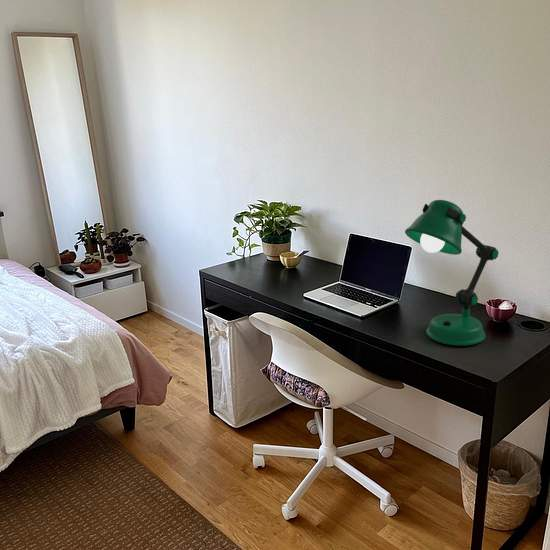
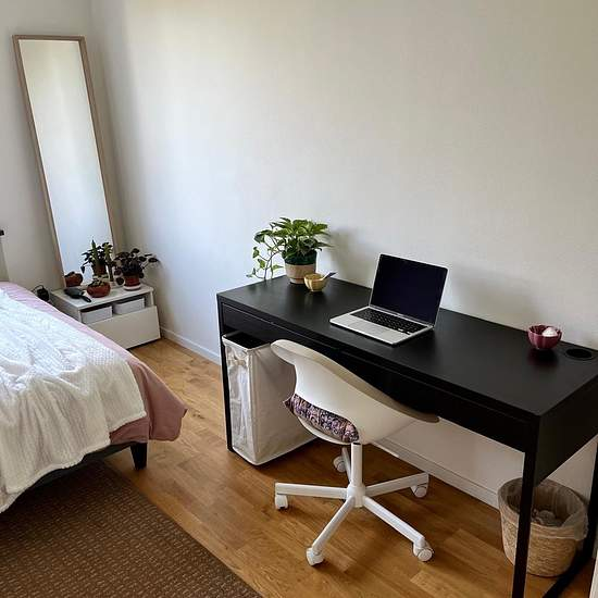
- desk lamp (454, 254)
